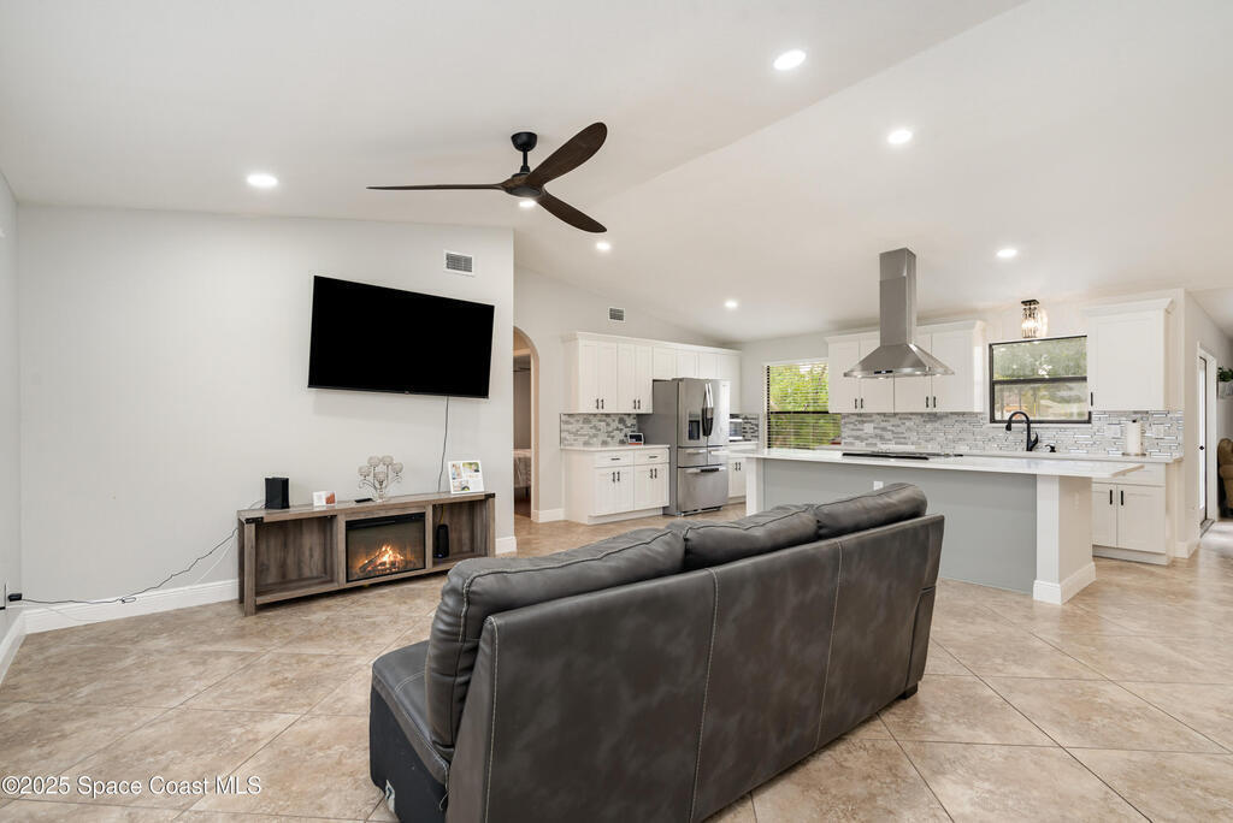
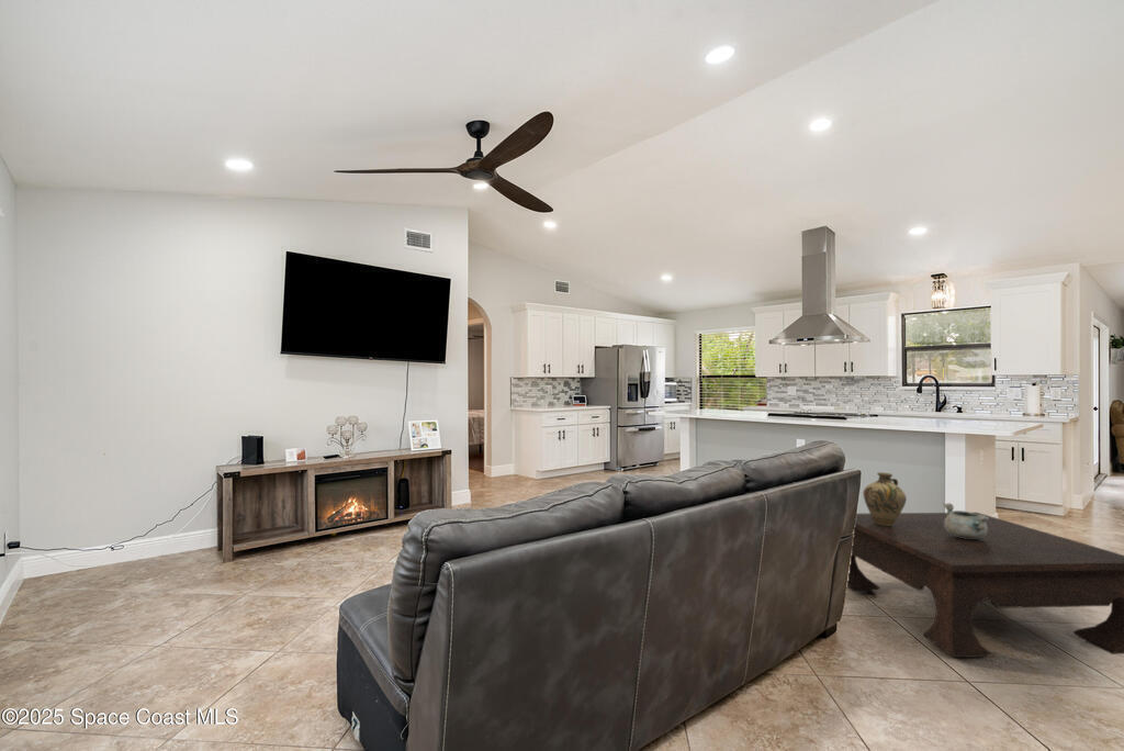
+ jug (884, 498)
+ coffee table (967, 573)
+ decorative bowl (966, 523)
